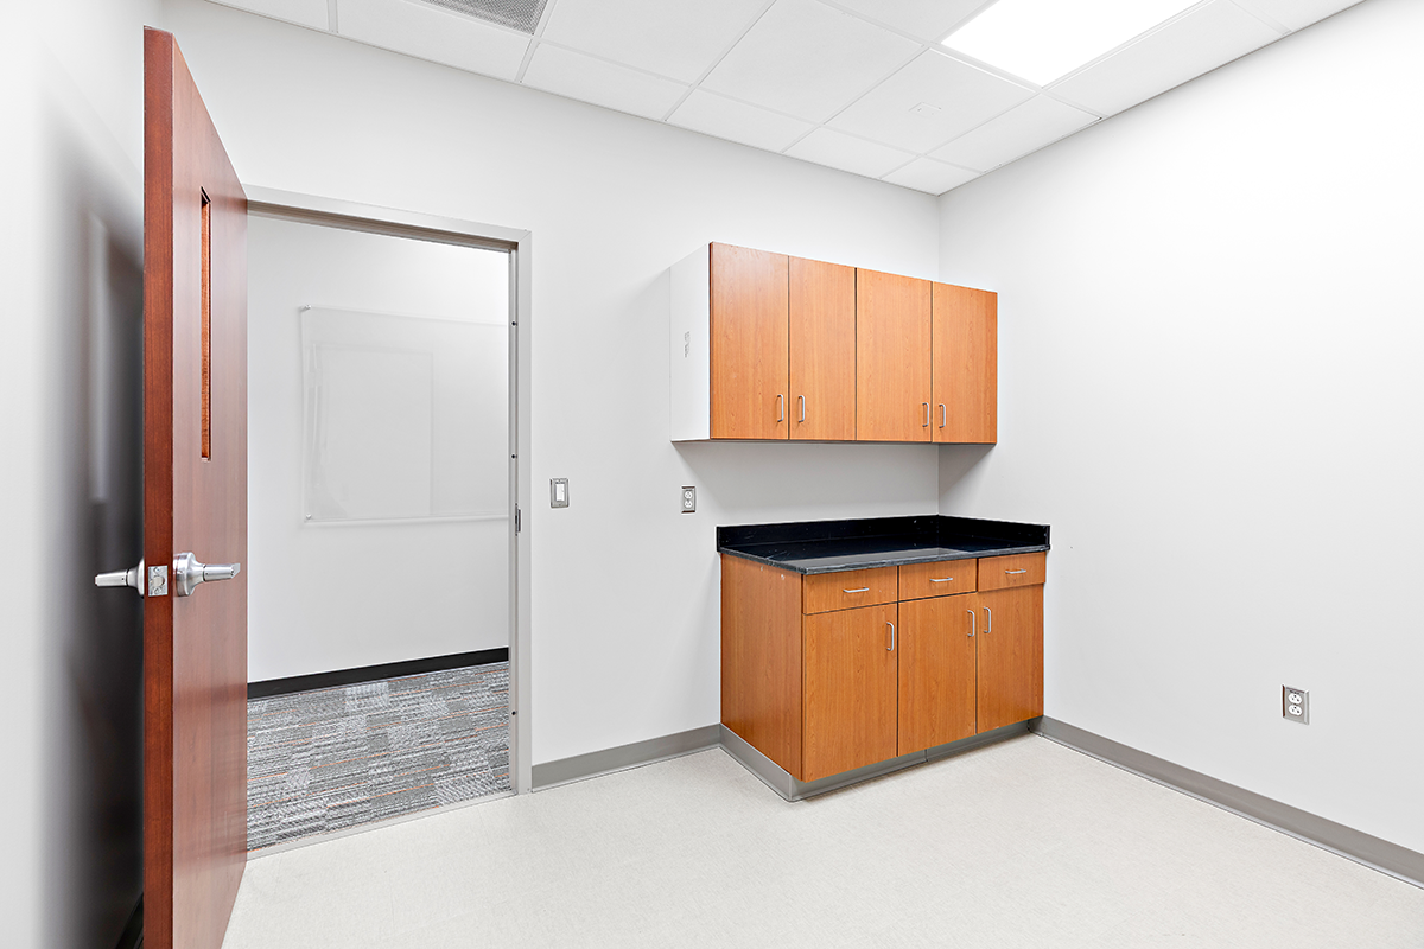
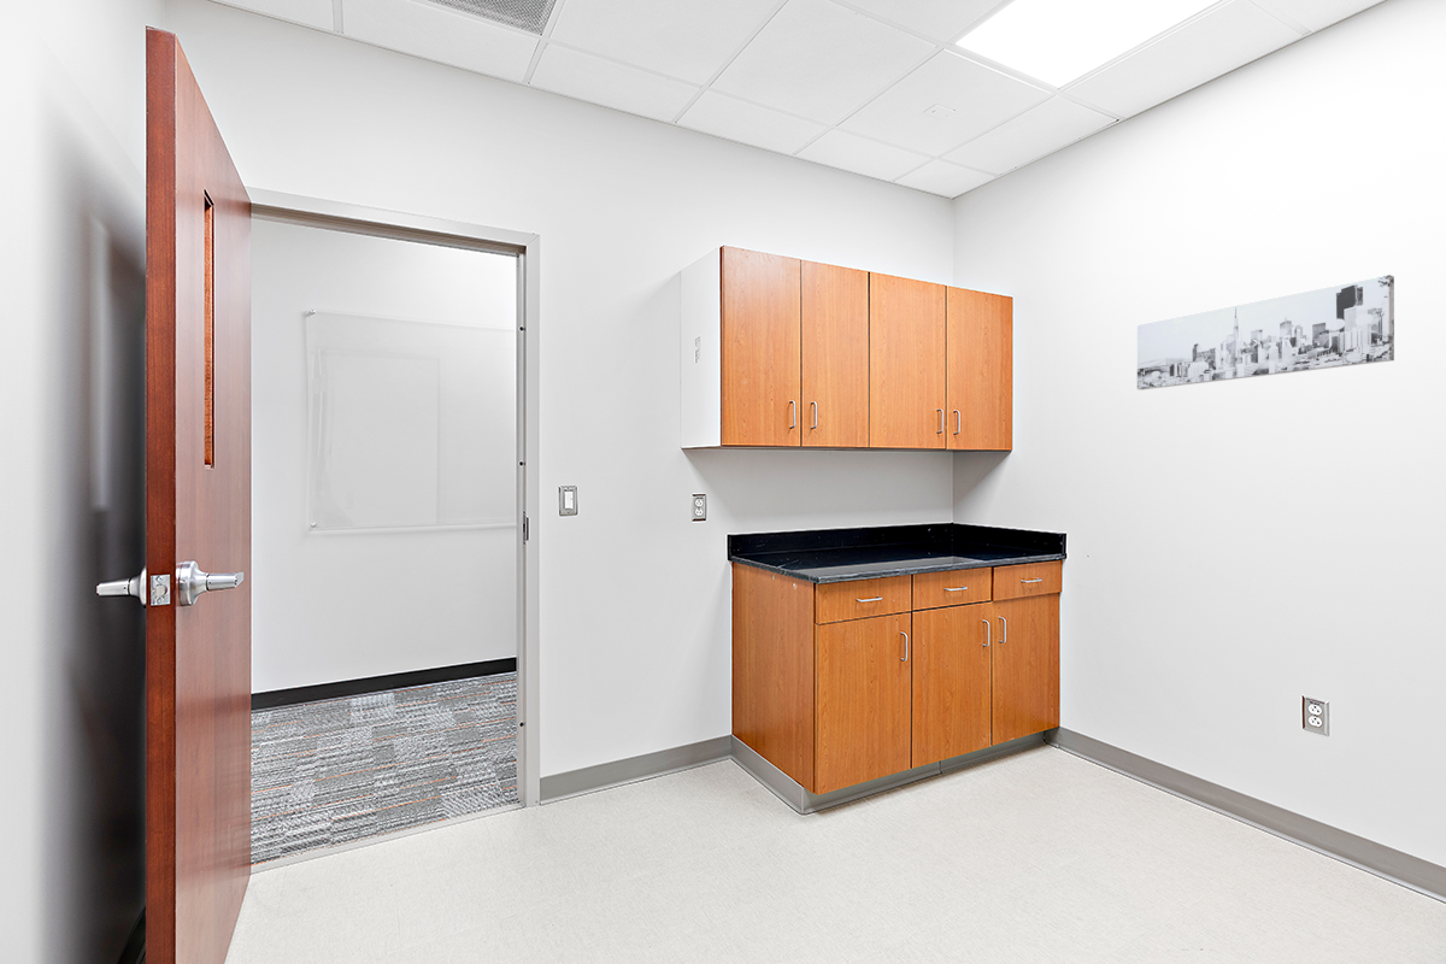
+ wall art (1248, 340)
